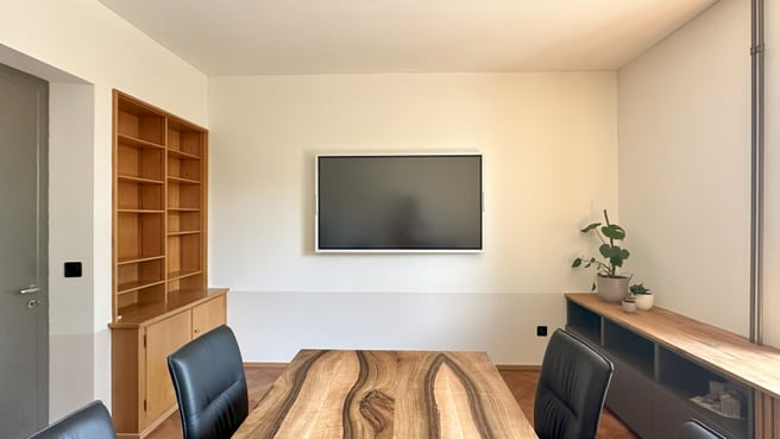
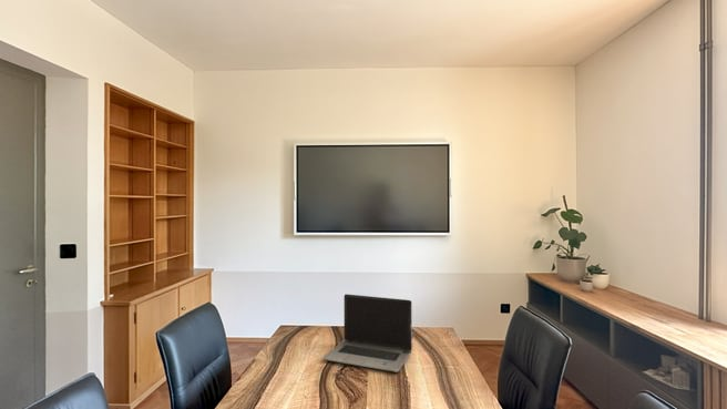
+ laptop computer (368, 330)
